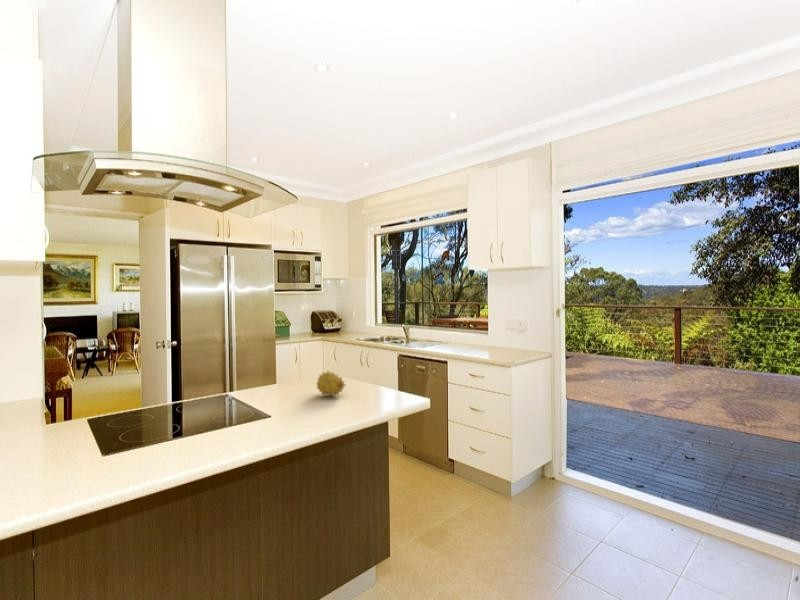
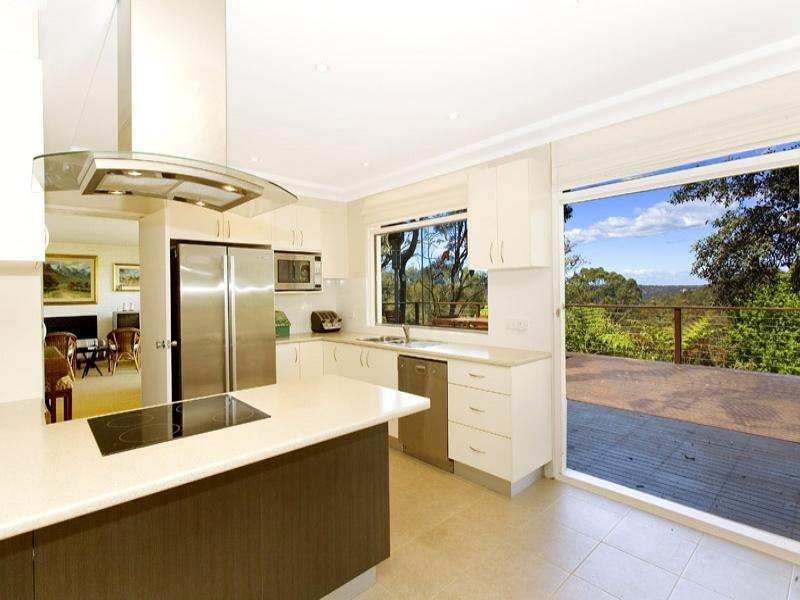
- fruit (331, 383)
